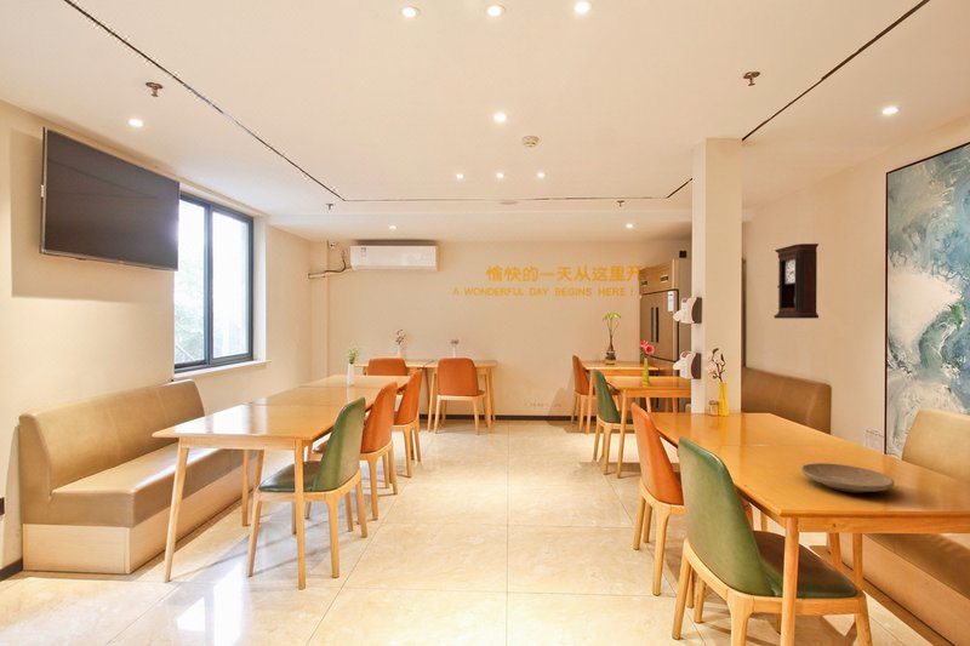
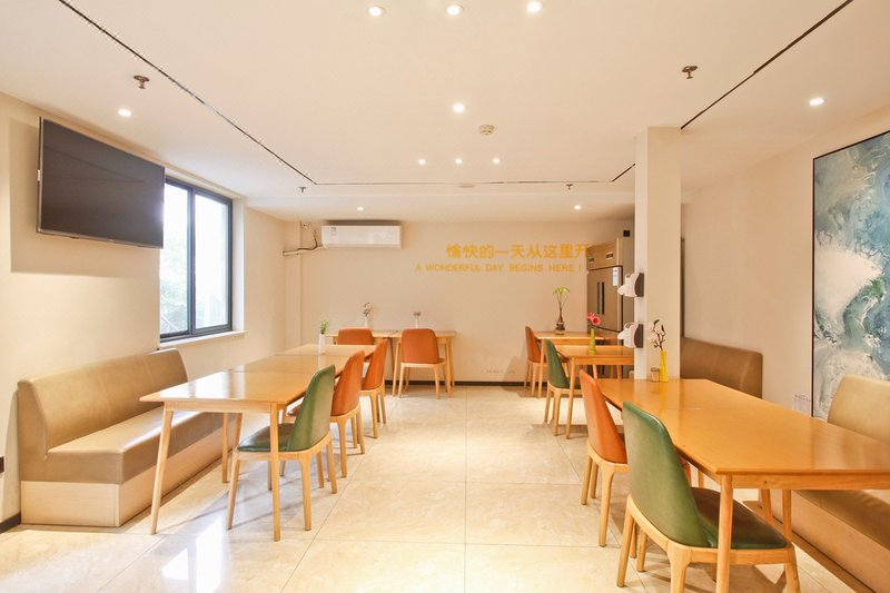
- pendulum clock (793, 282)
- plate (845, 480)
